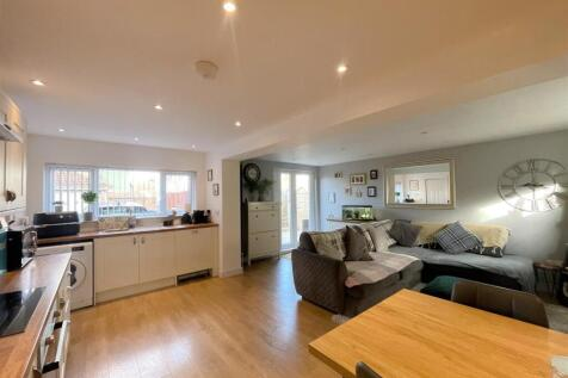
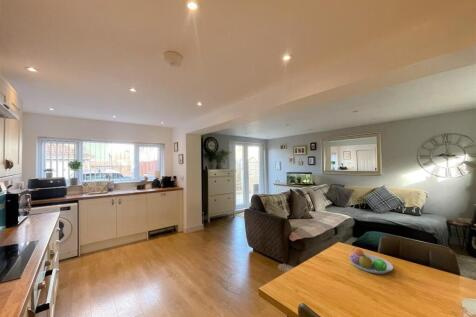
+ fruit bowl (370, 258)
